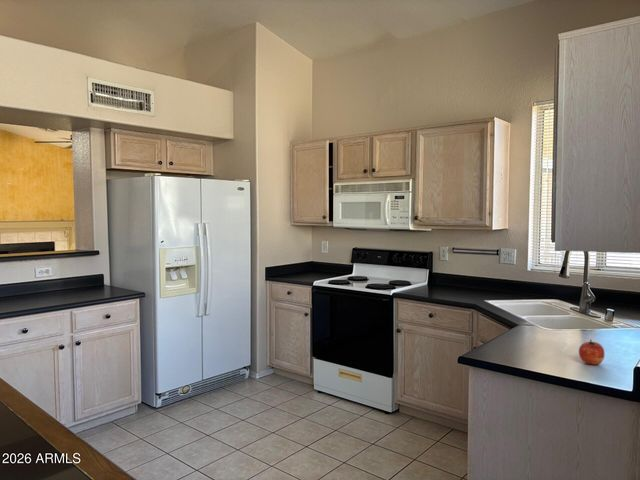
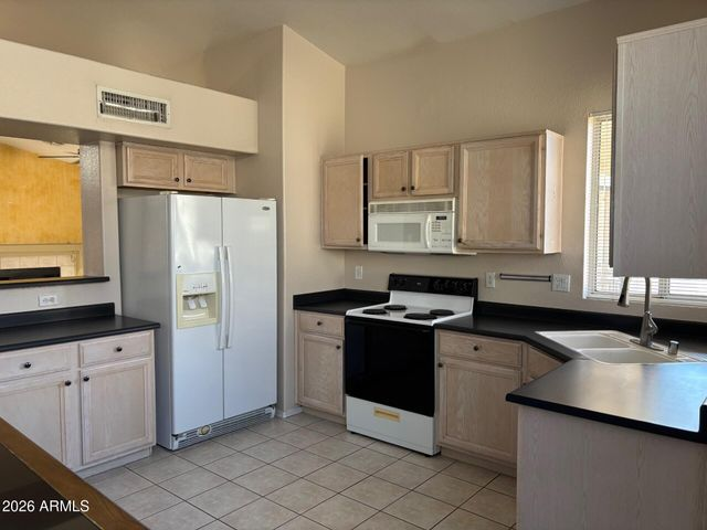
- apple (591, 351)
